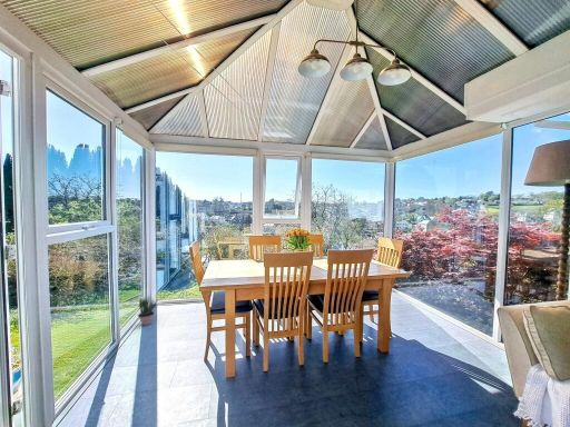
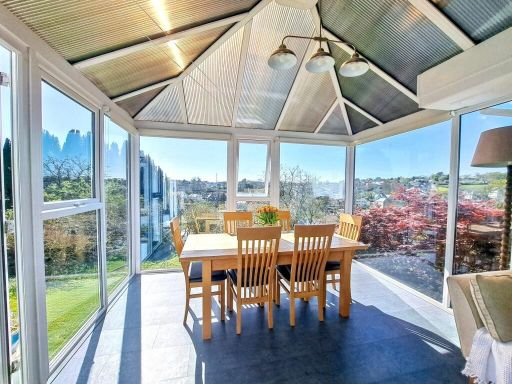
- potted plant (147, 309)
